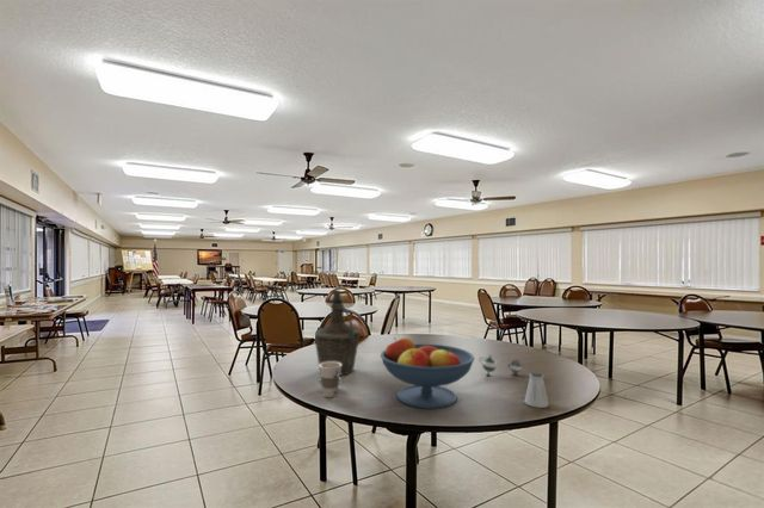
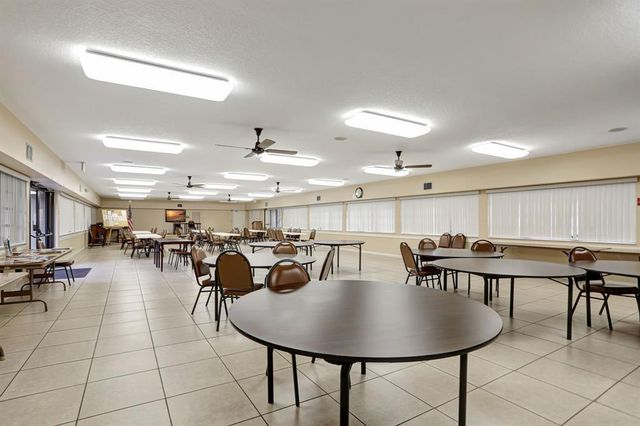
- cup (329, 377)
- teapot (495, 365)
- saltshaker (536, 388)
- bottle (337, 330)
- fruit bowl (426, 367)
